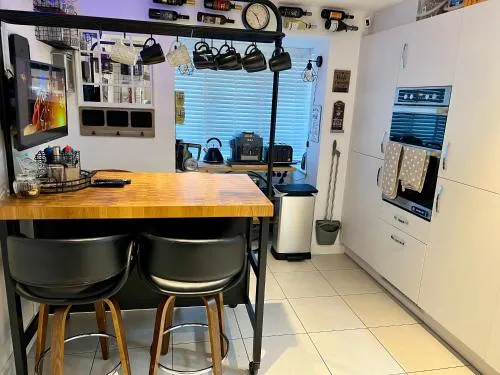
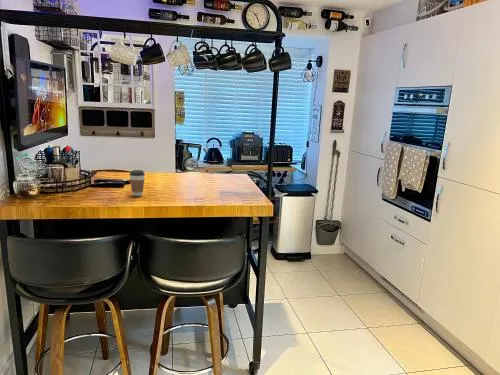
+ coffee cup (137, 183)
